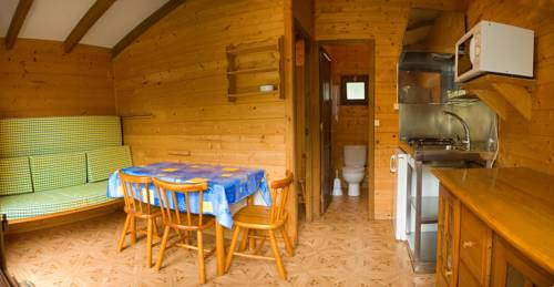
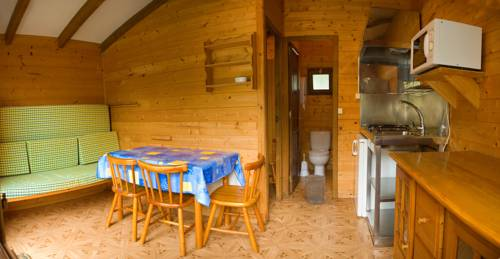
+ wastebasket (315, 189)
